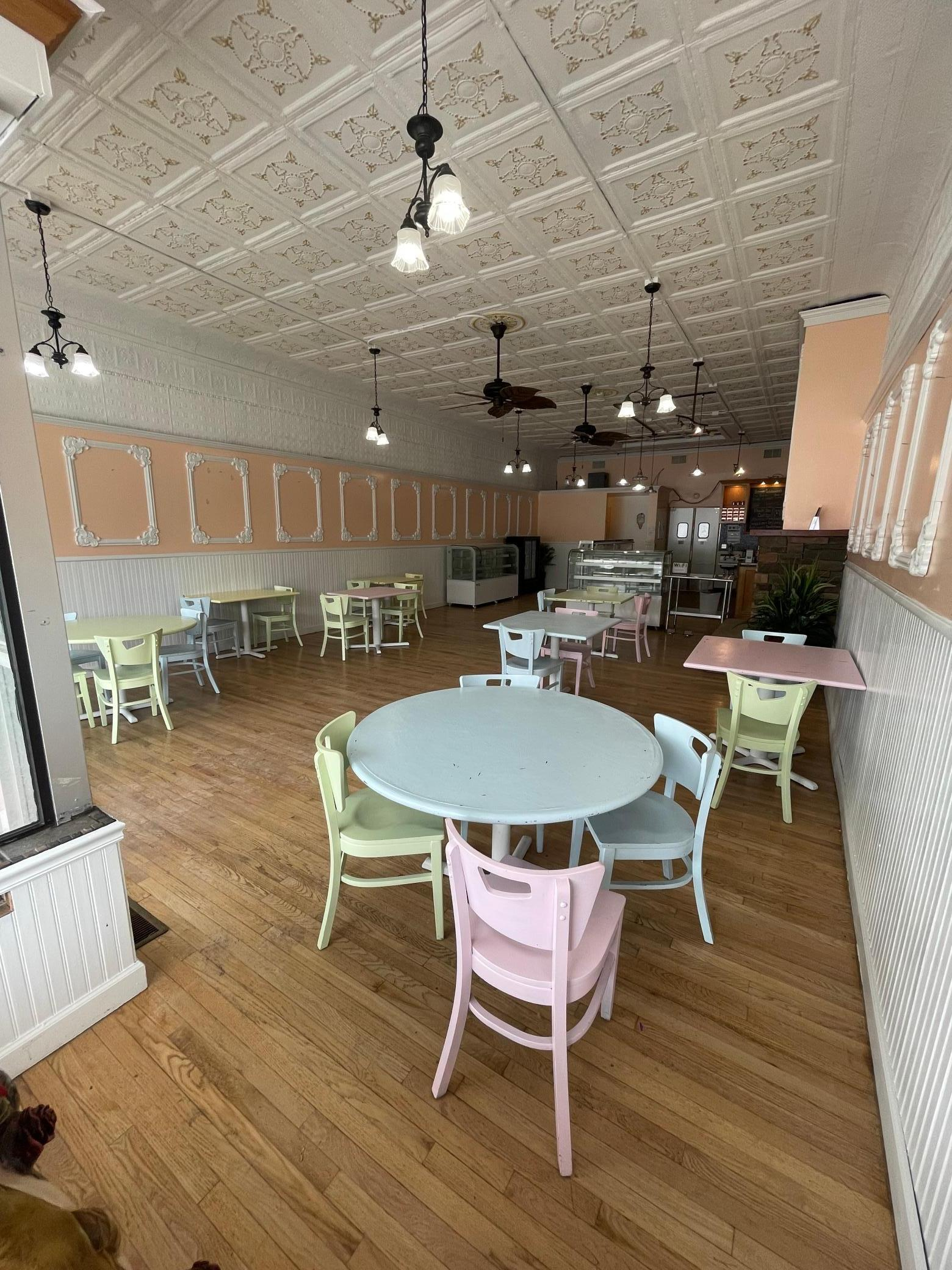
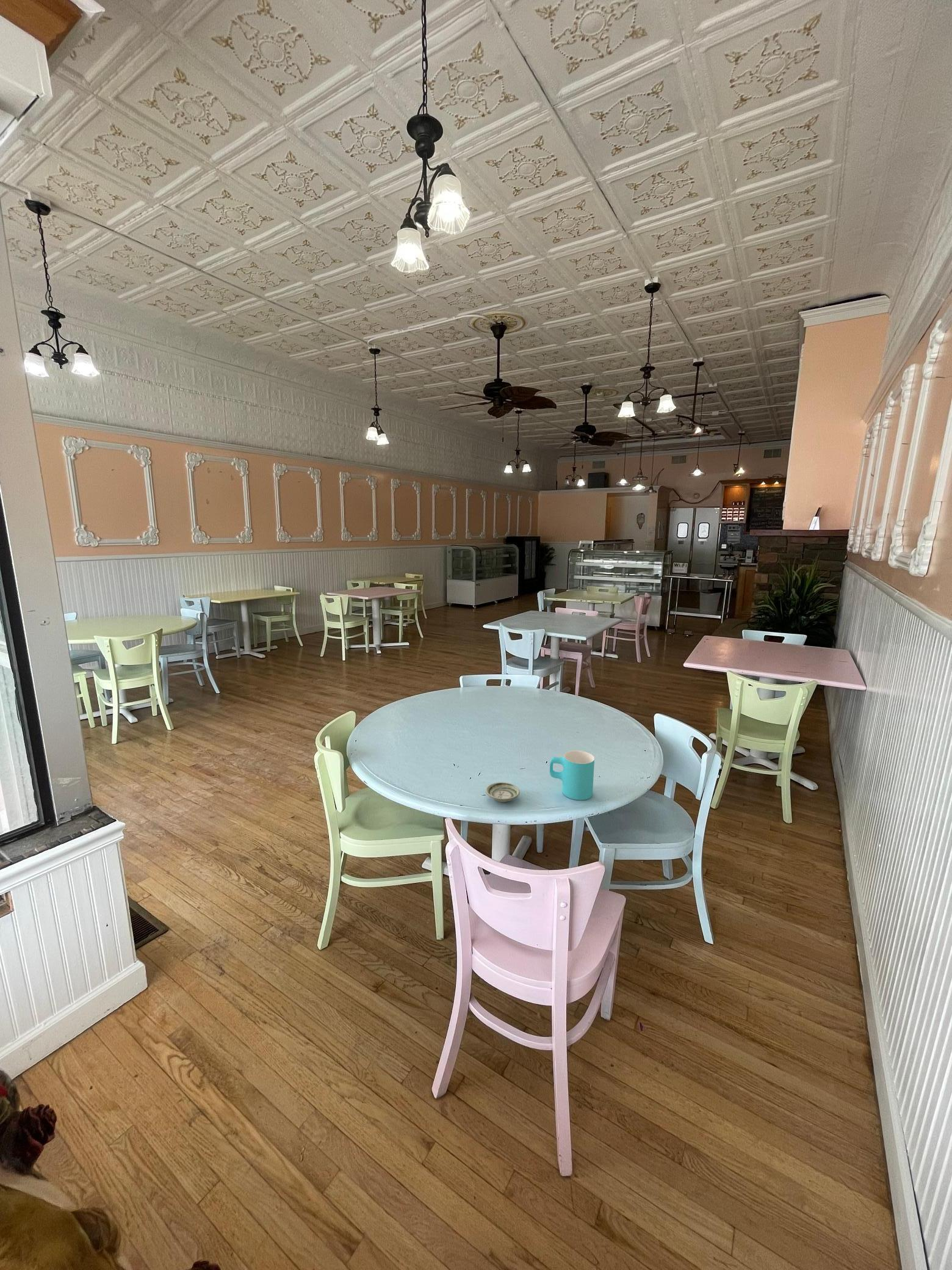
+ saucer (502, 794)
+ cup (572, 773)
